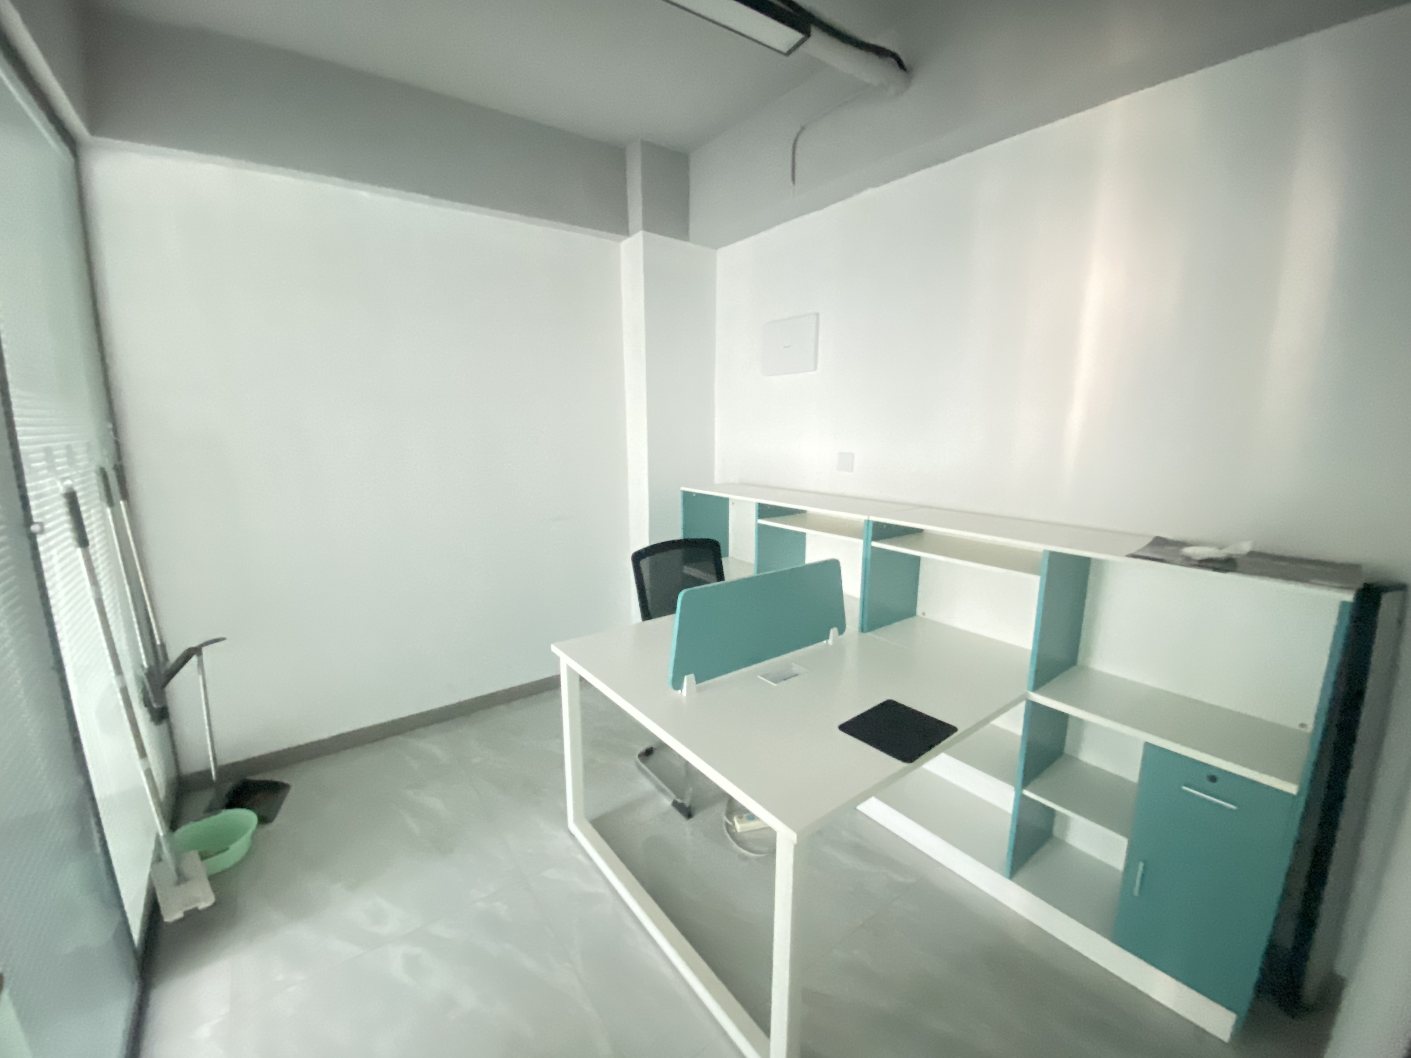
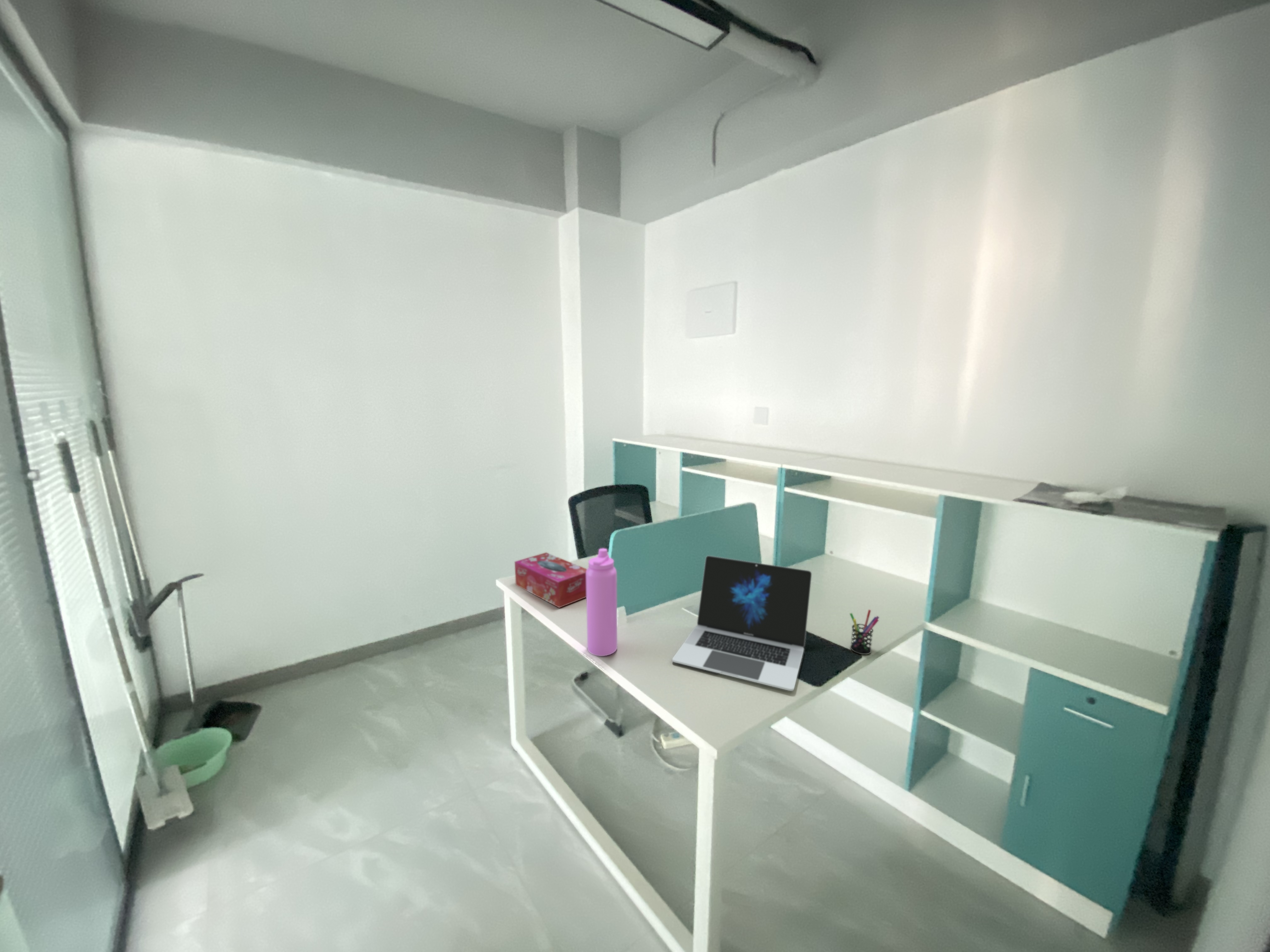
+ water bottle (602, 601)
+ pen holder (861, 629)
+ tissue box (552, 578)
+ laptop (744, 615)
